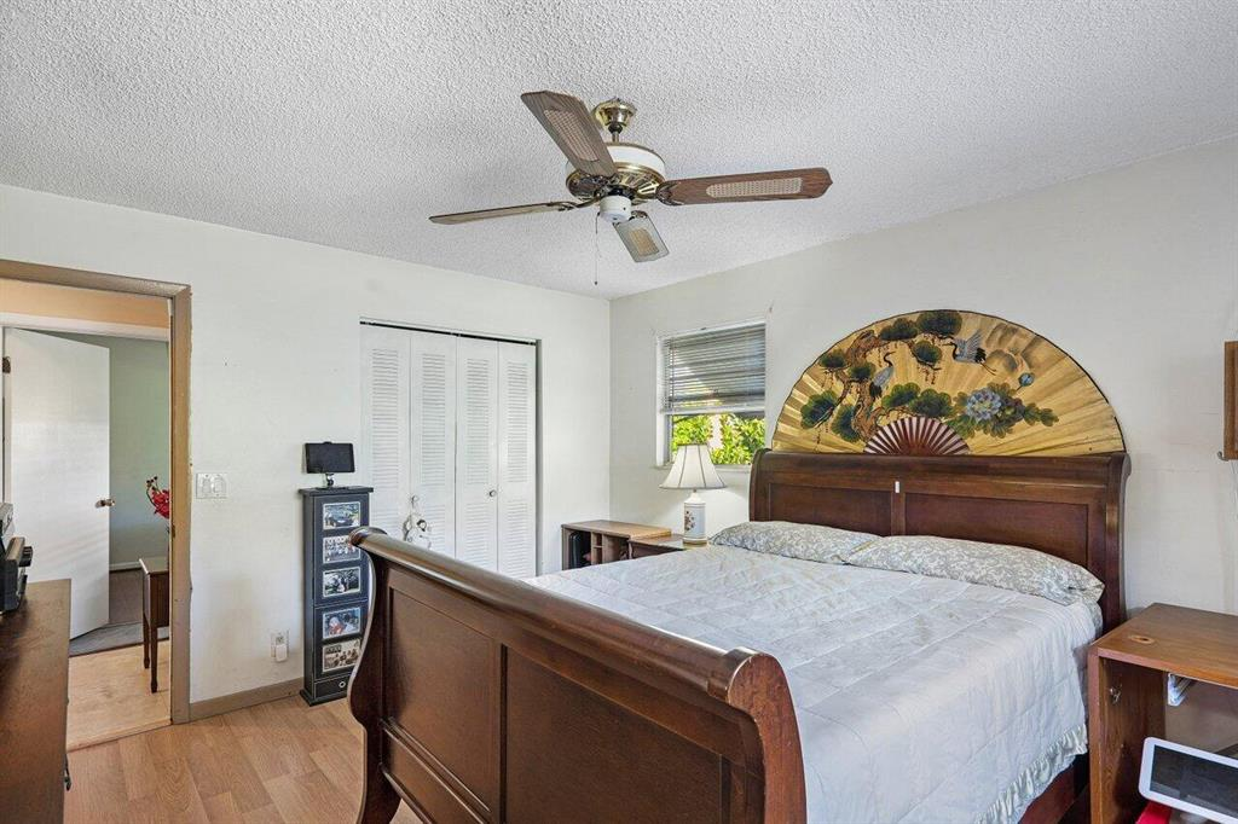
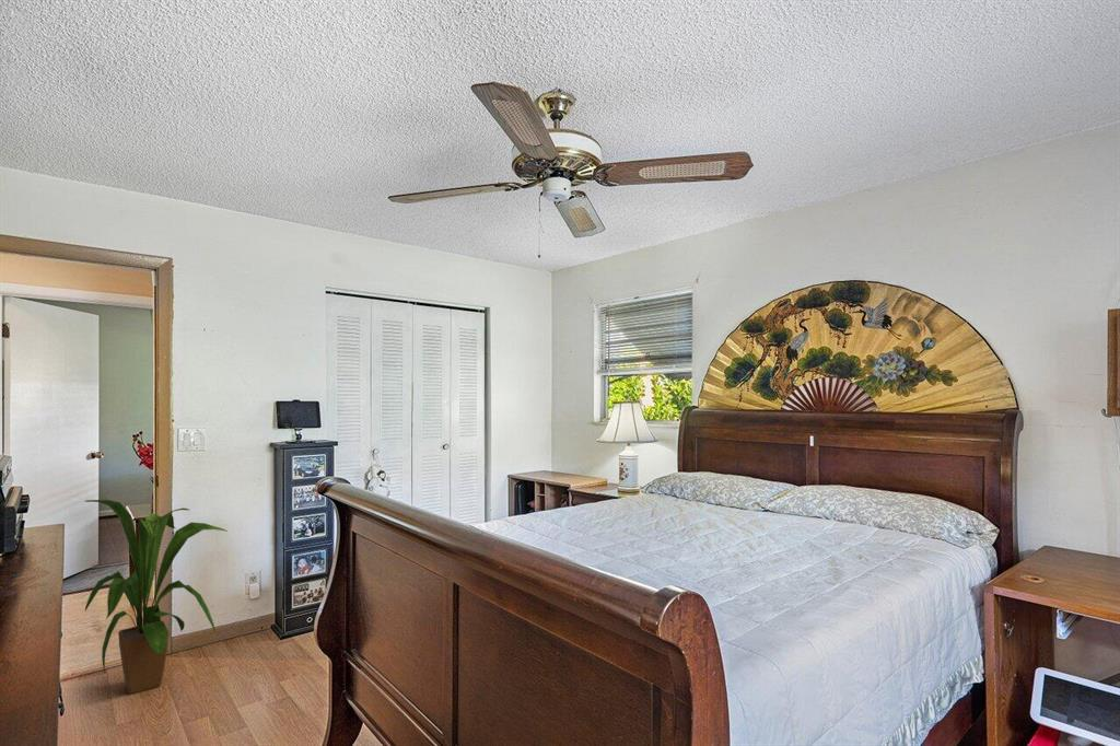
+ house plant (161, 583)
